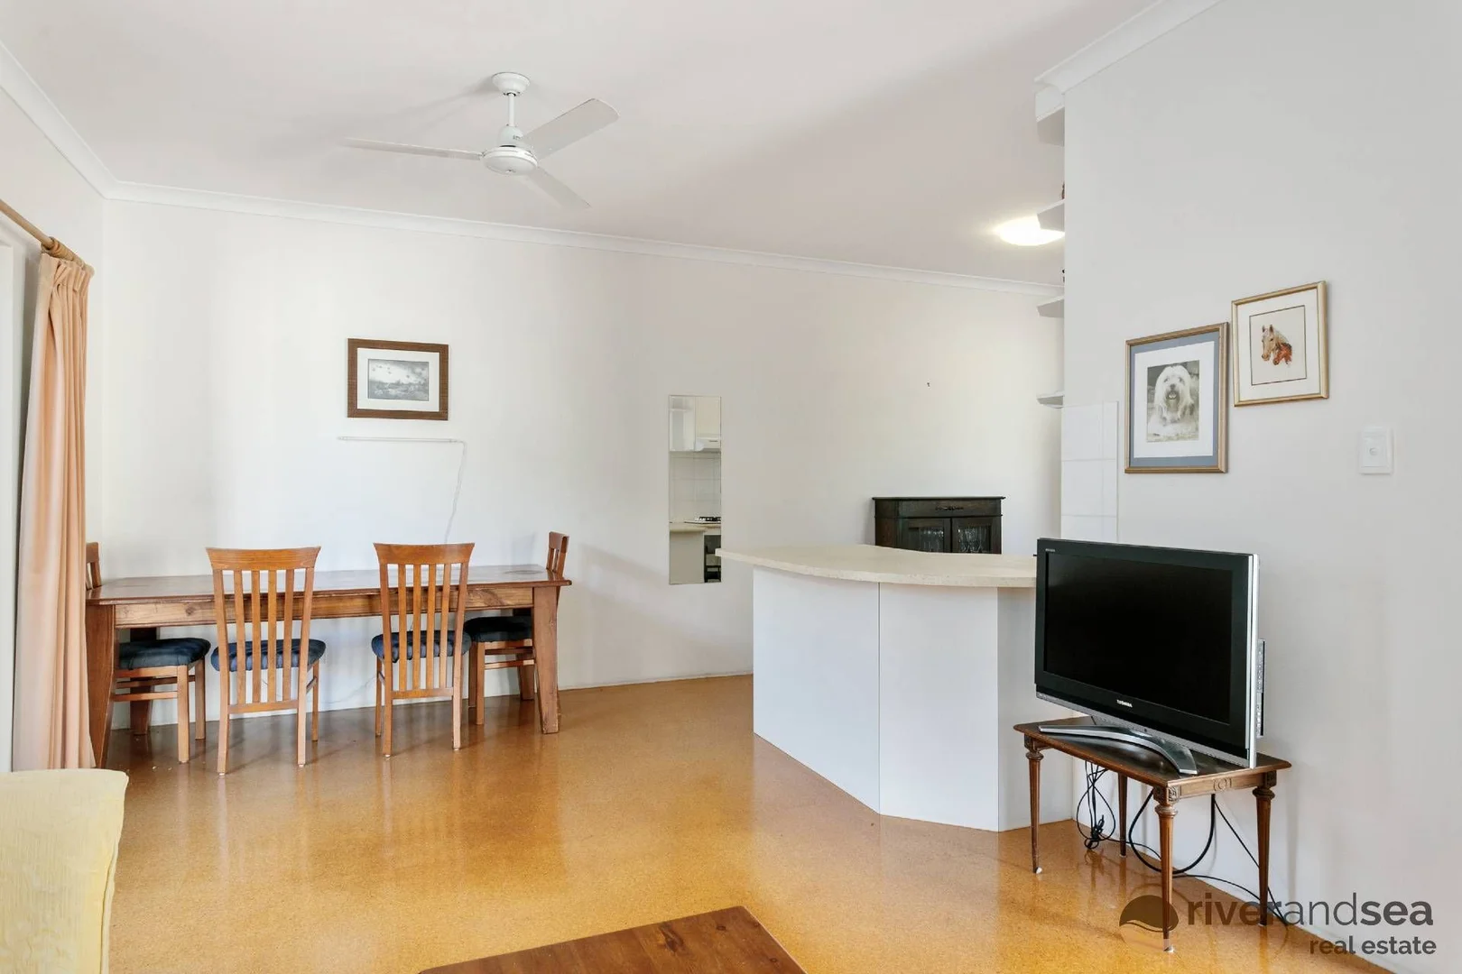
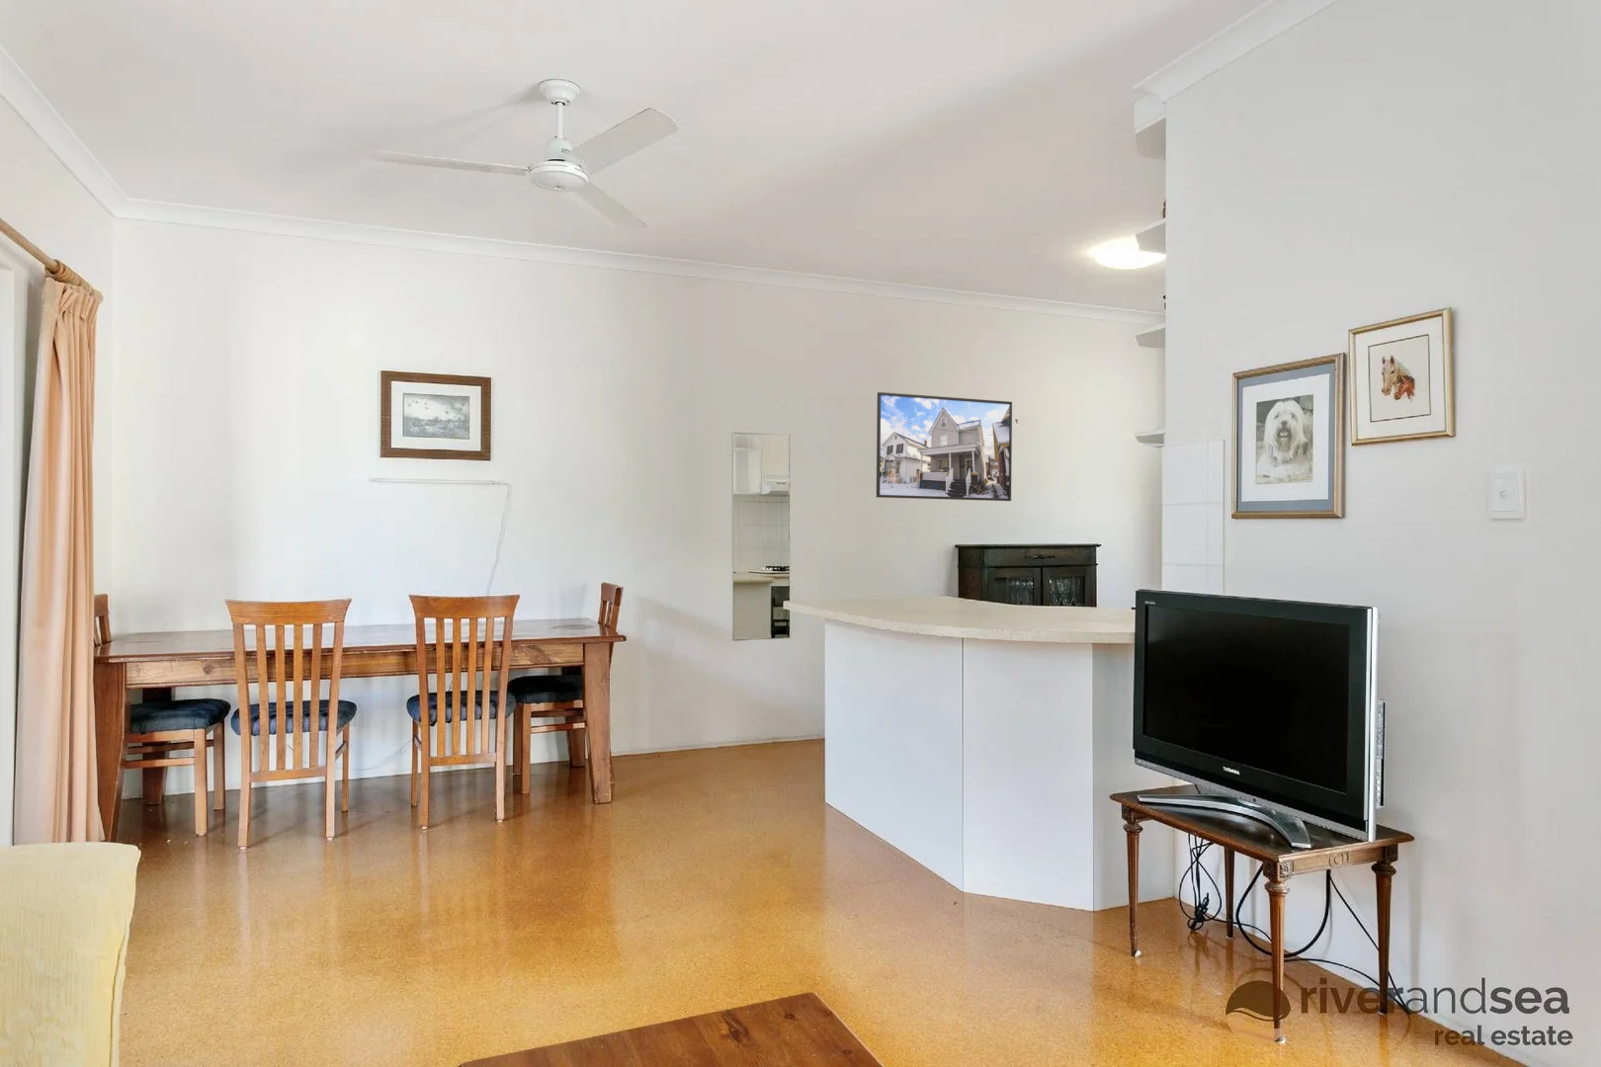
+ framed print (946, 448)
